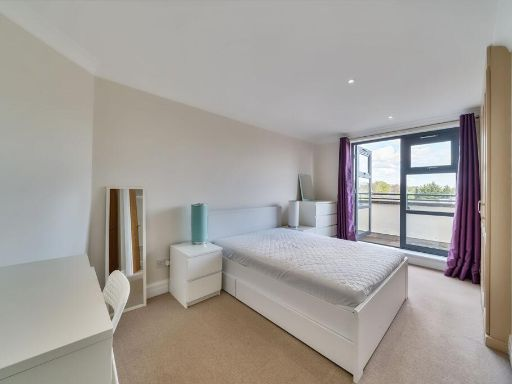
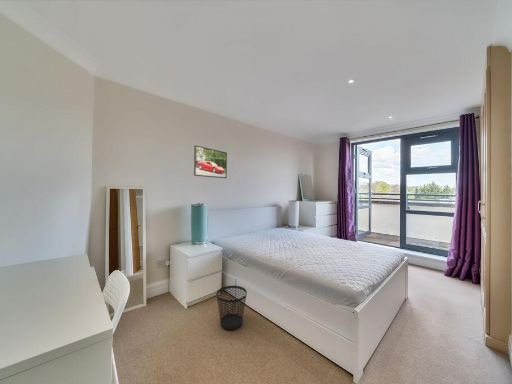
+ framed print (211, 163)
+ wastebasket (231, 307)
